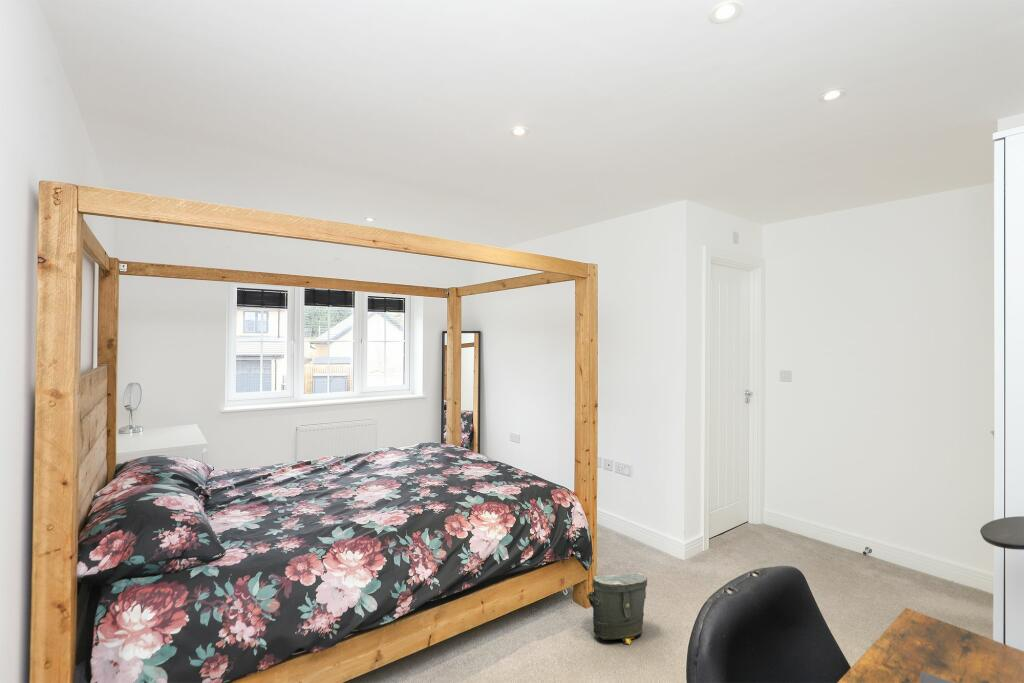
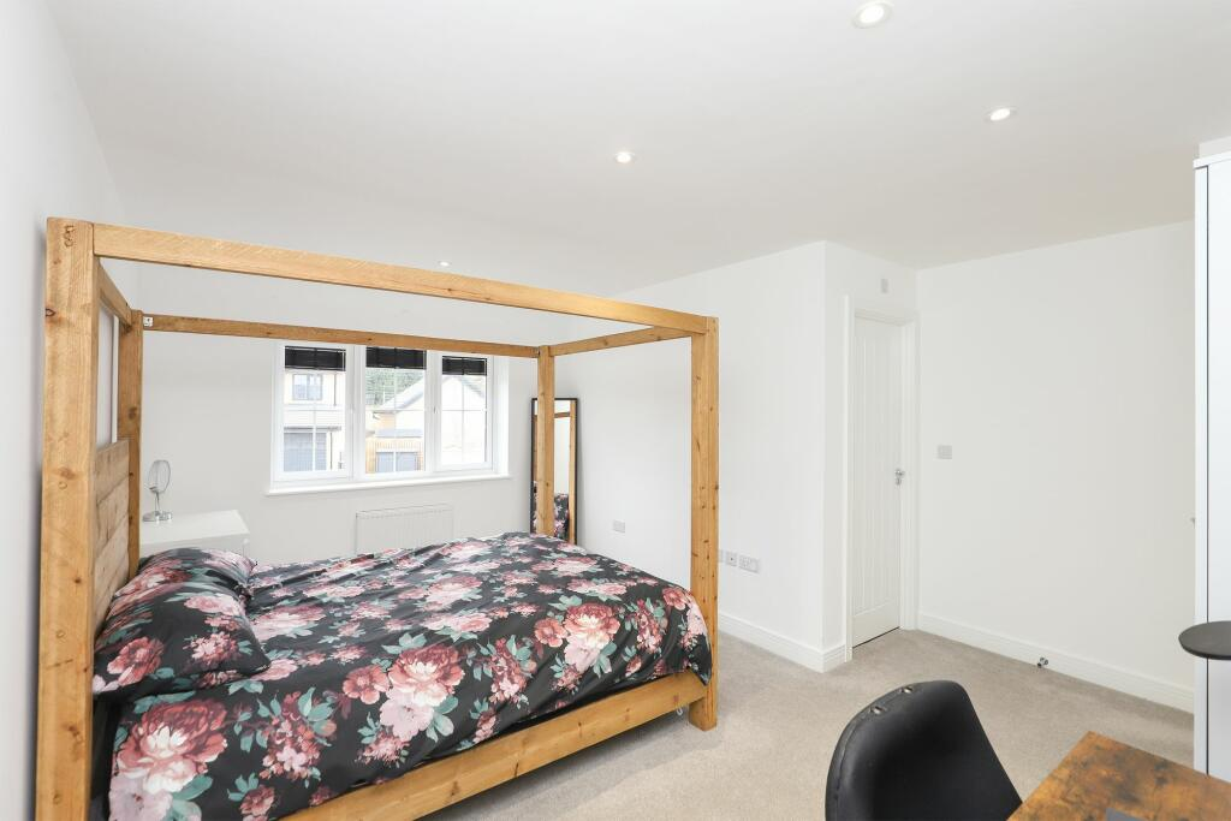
- bag (617, 604)
